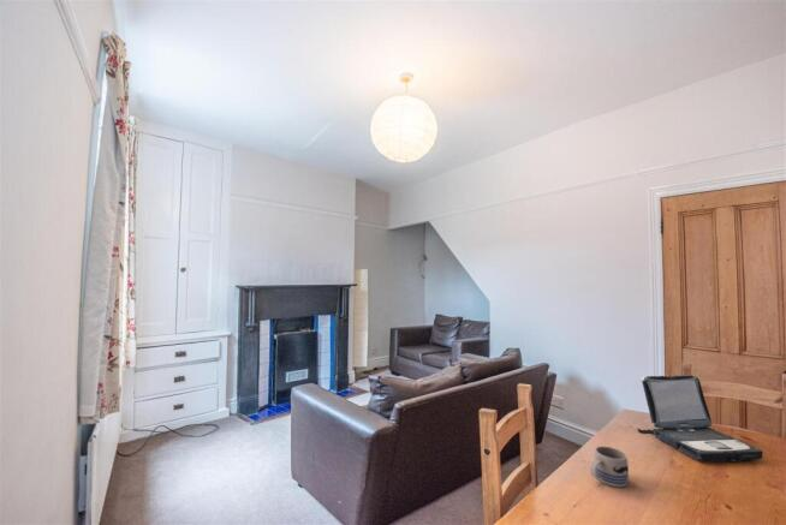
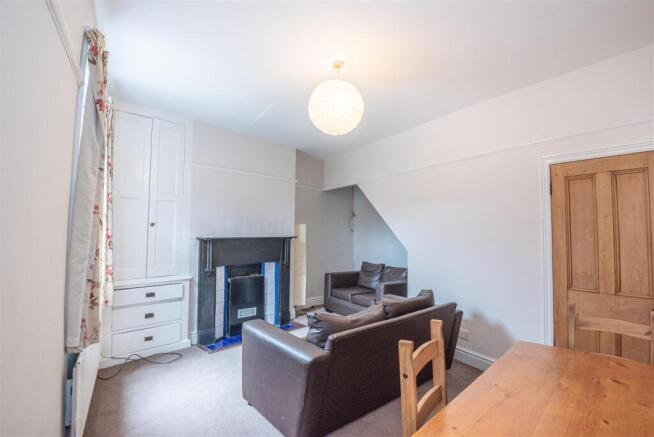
- mug (607, 466)
- laptop (693, 413)
